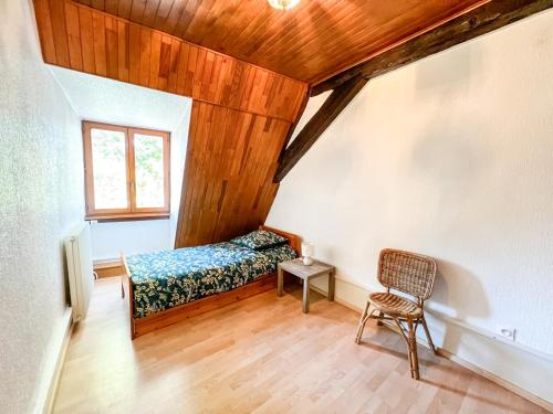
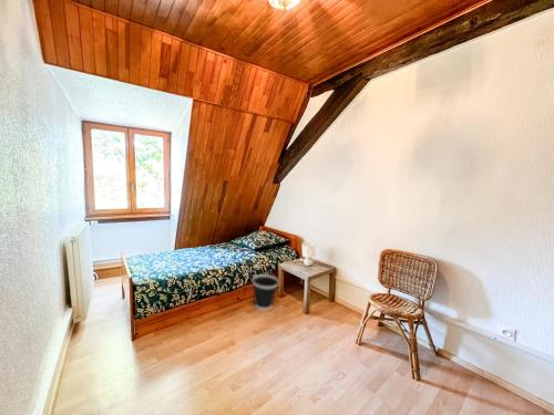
+ wastebasket (264, 292)
